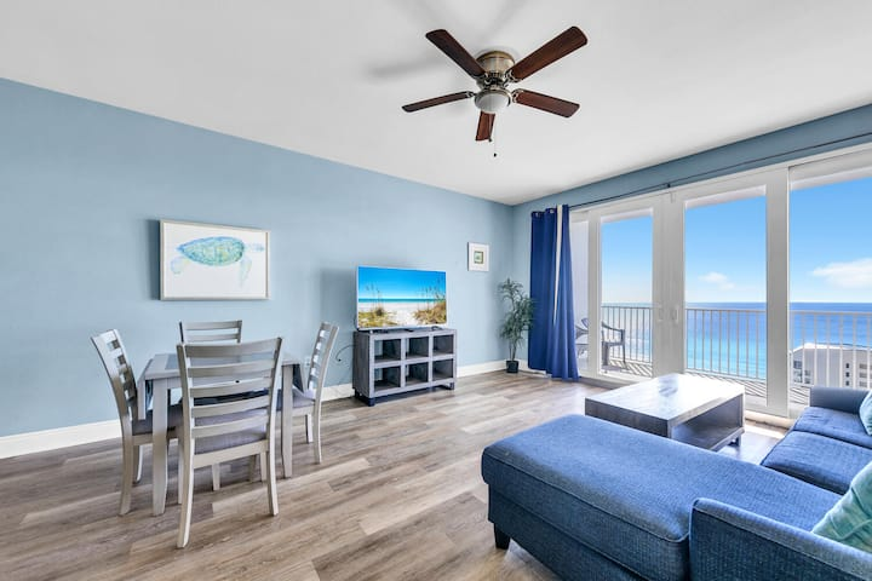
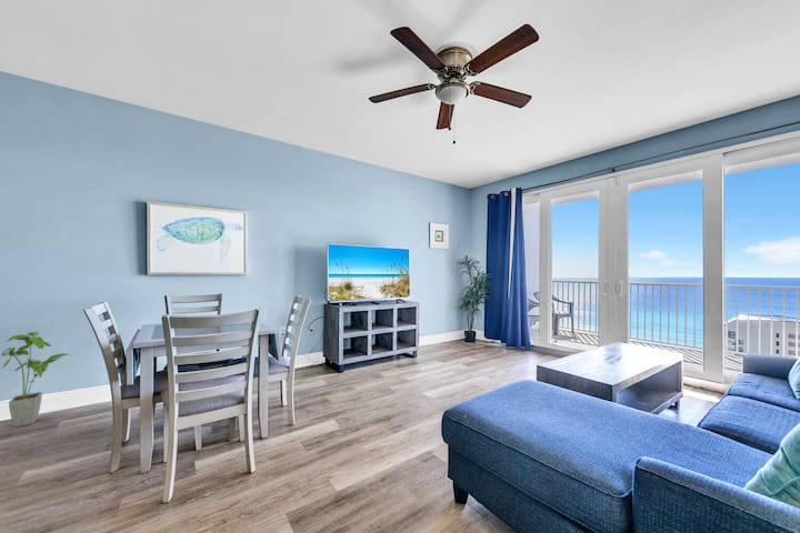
+ house plant (34, 376)
